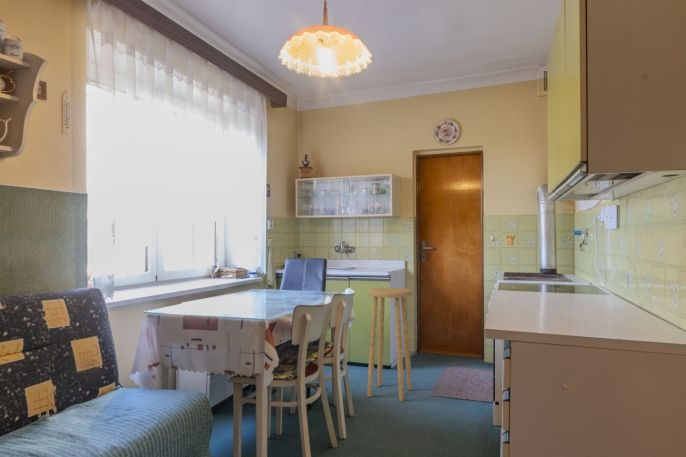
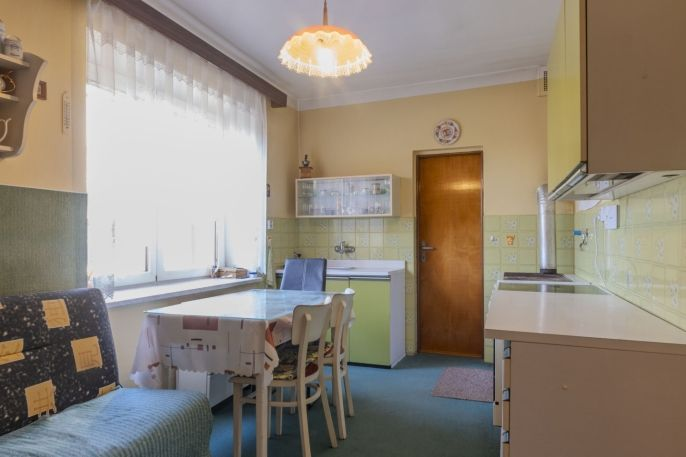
- stool (396, 341)
